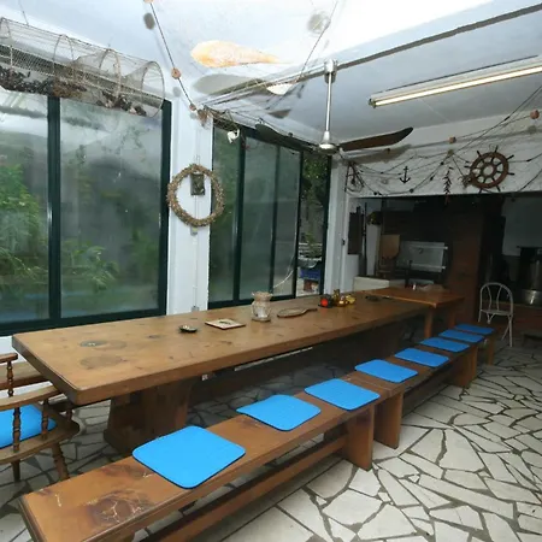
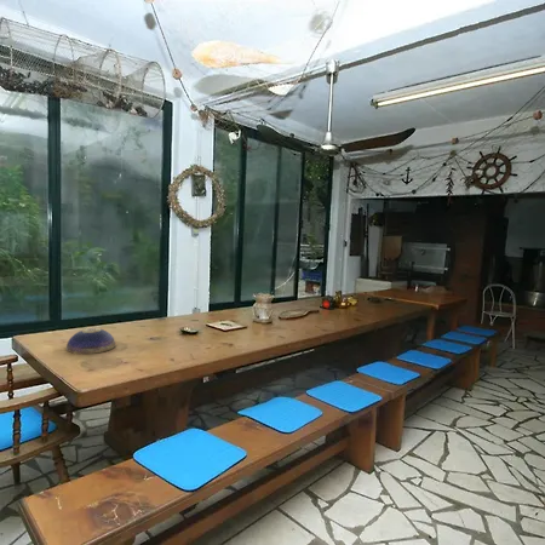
+ decorative bowl (91, 338)
